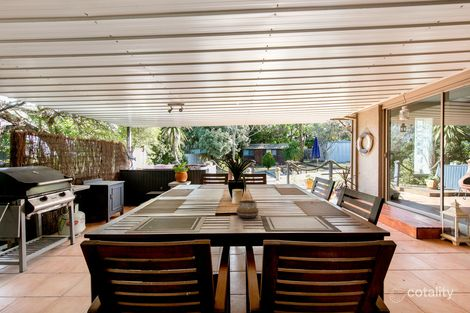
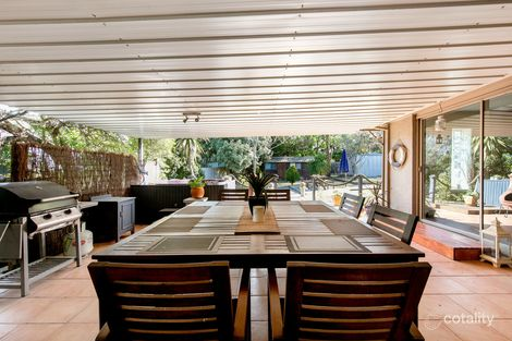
- decorative bowl (247, 209)
